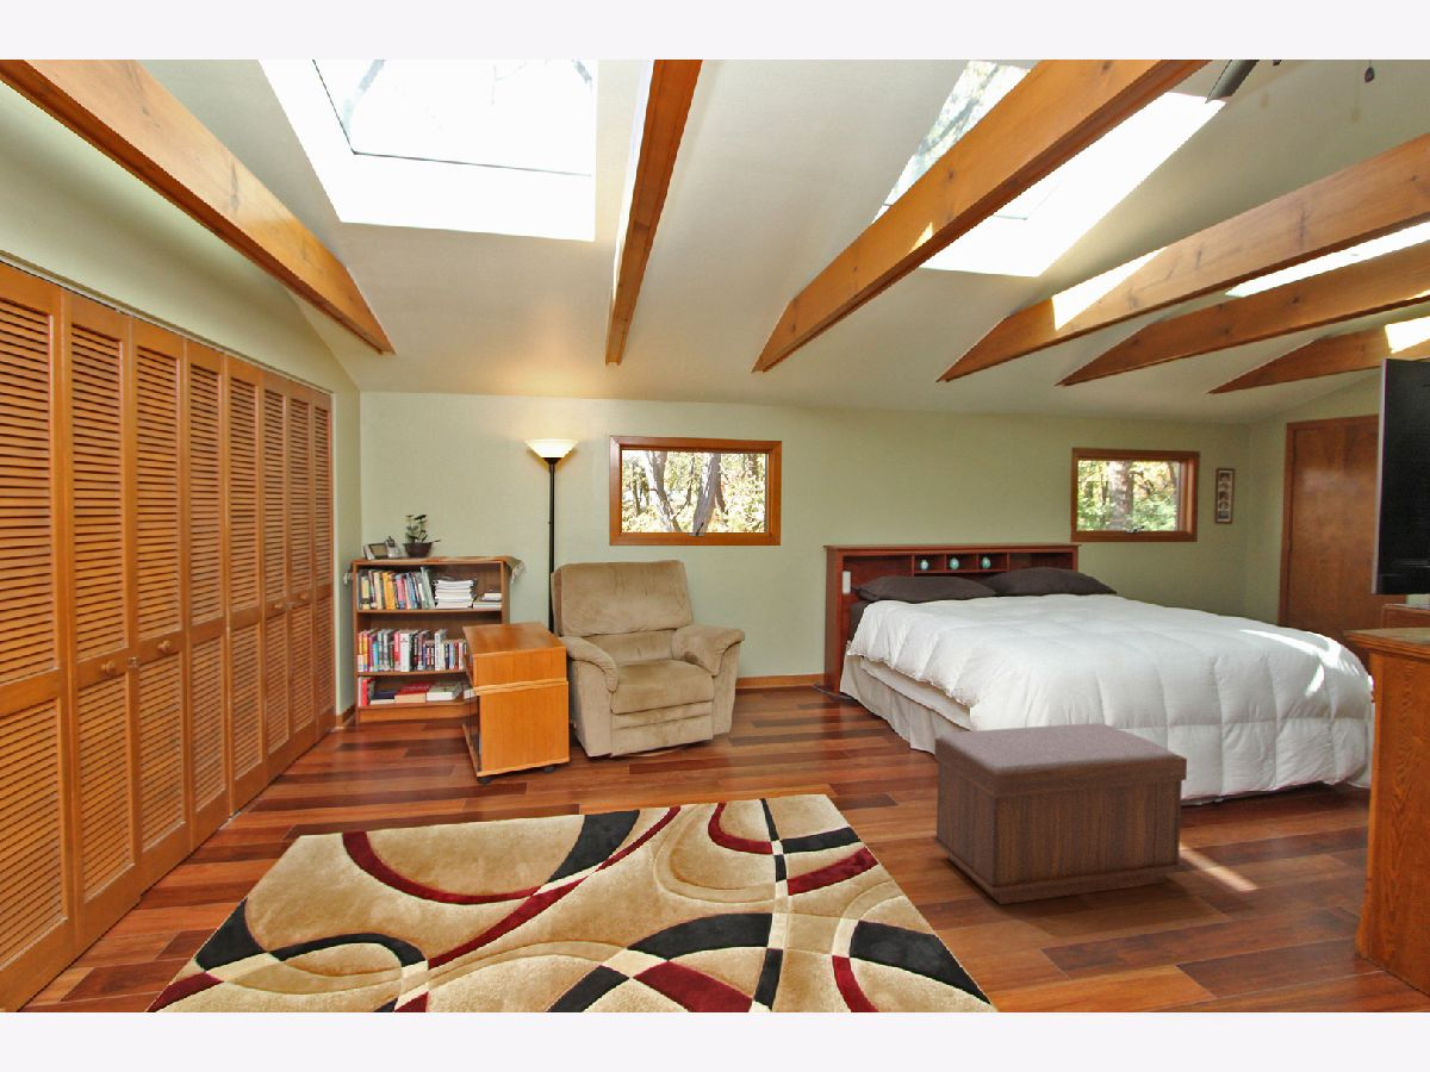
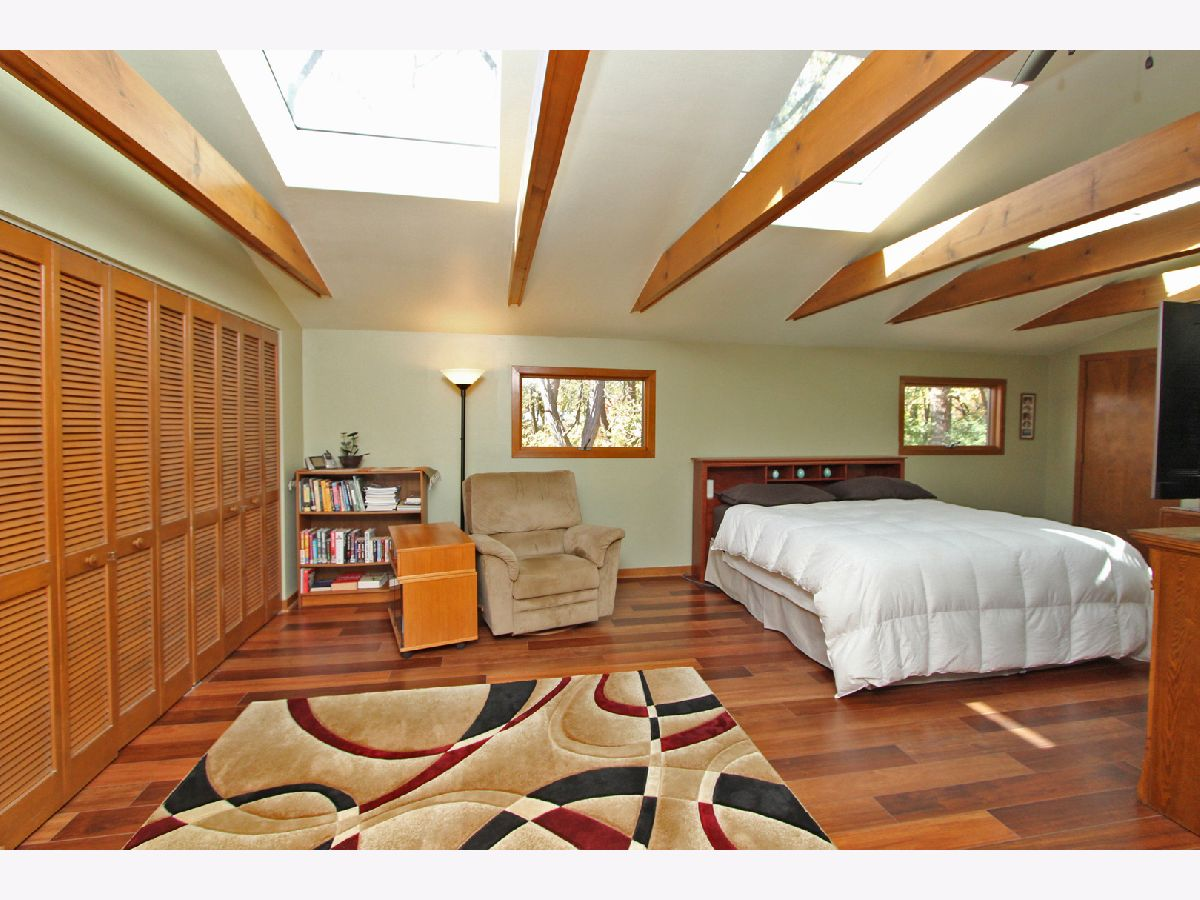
- bench (1053, 804)
